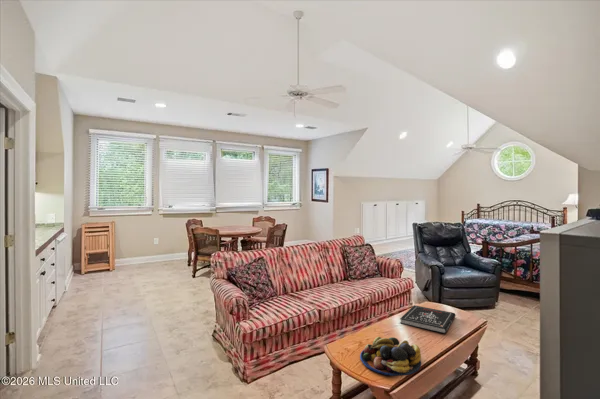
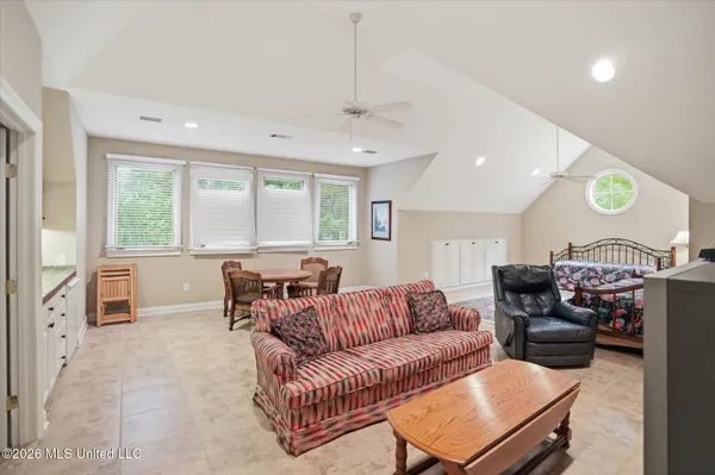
- fruit bowl (389, 349)
- book (428, 318)
